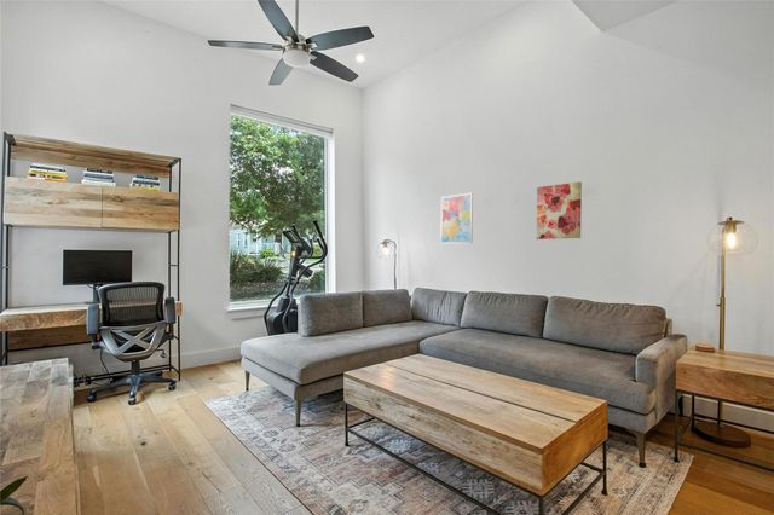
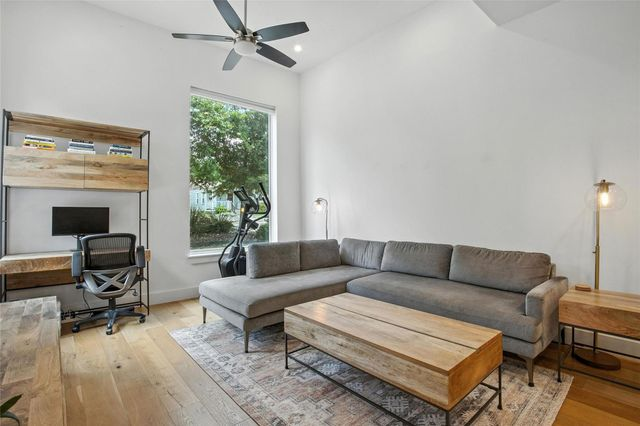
- wall art (456, 219)
- wall art (558, 212)
